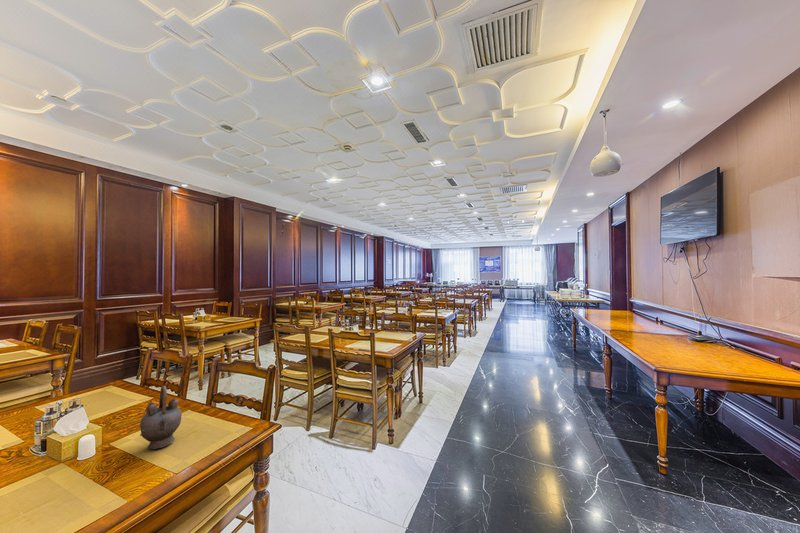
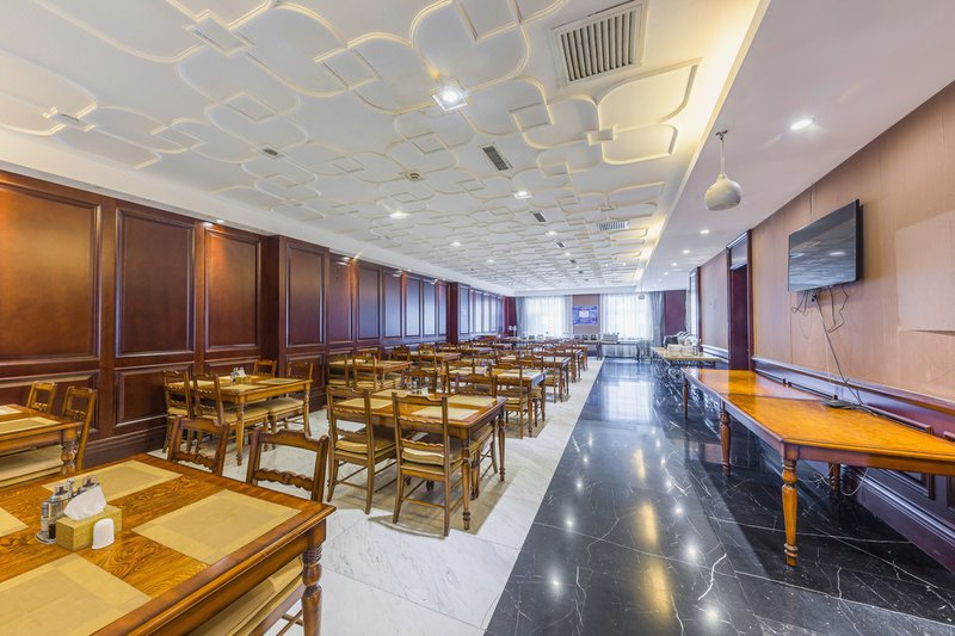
- teapot (161, 416)
